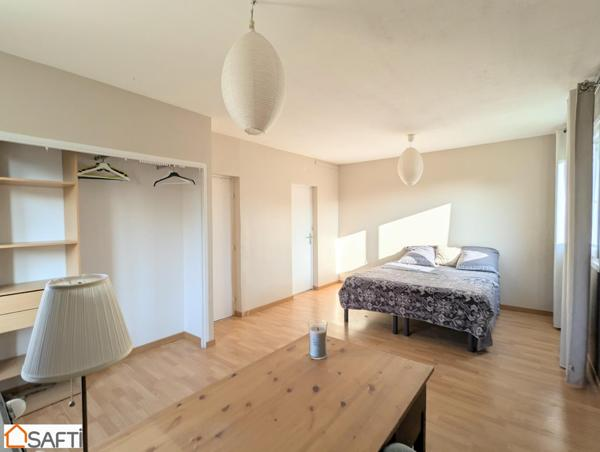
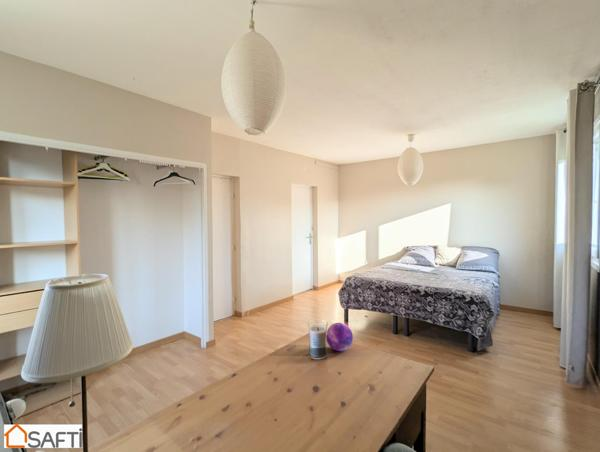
+ decorative orb (339, 336)
